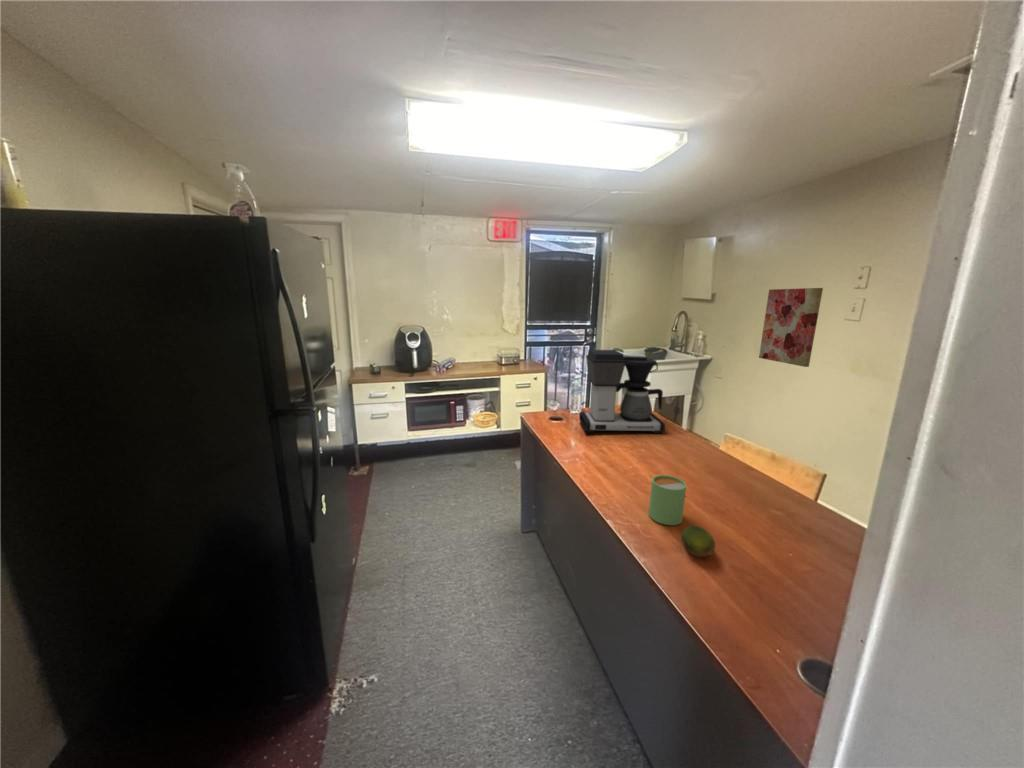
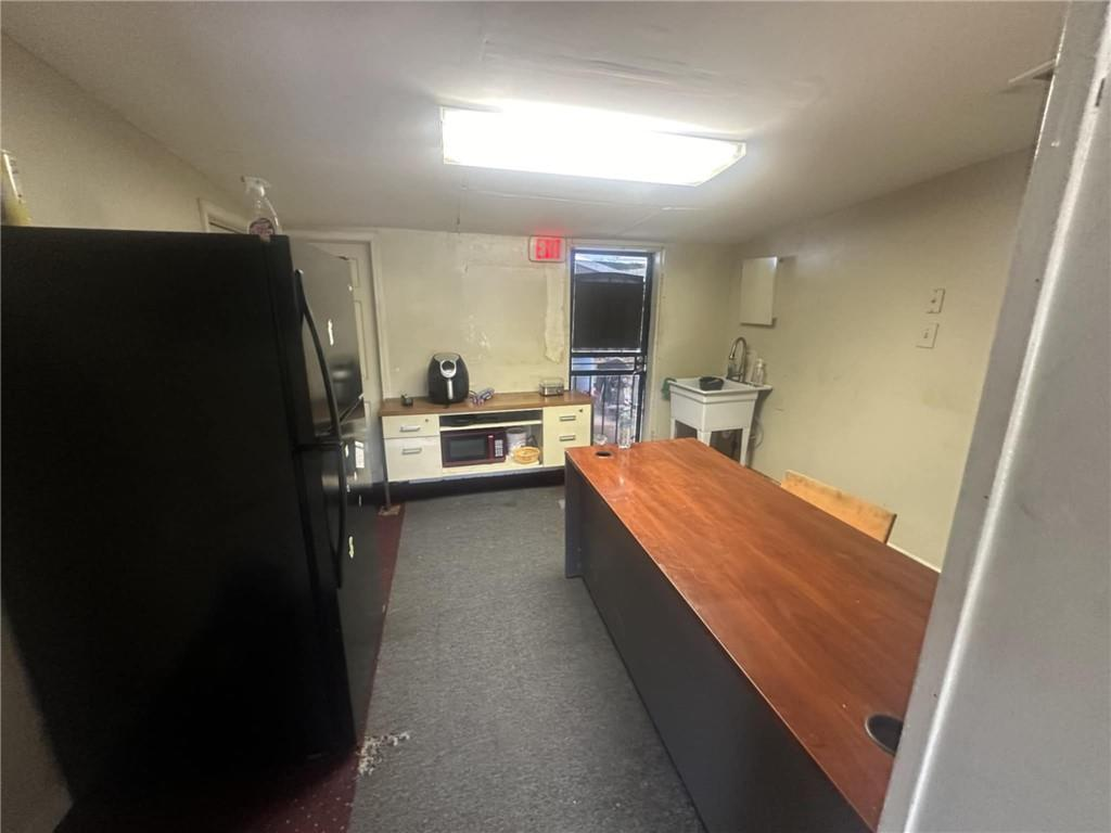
- fruit (697, 540)
- mug (665, 497)
- wall art (787, 326)
- coffee maker (621, 388)
